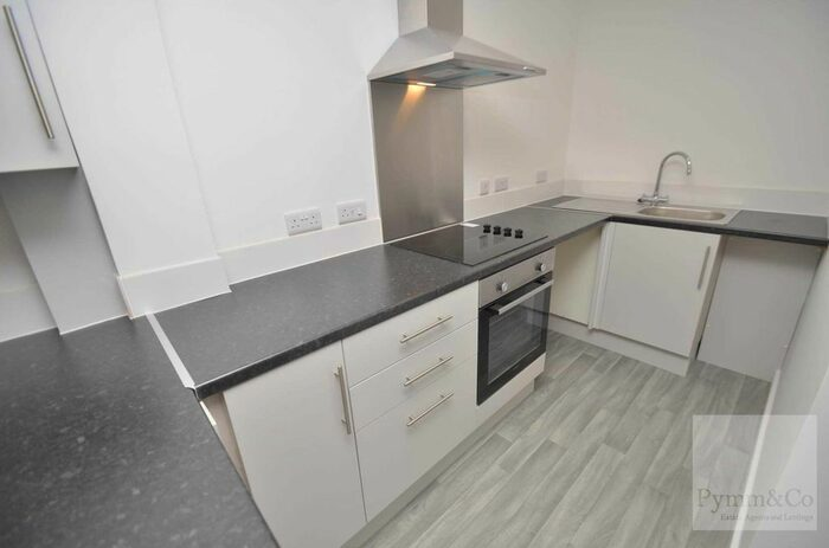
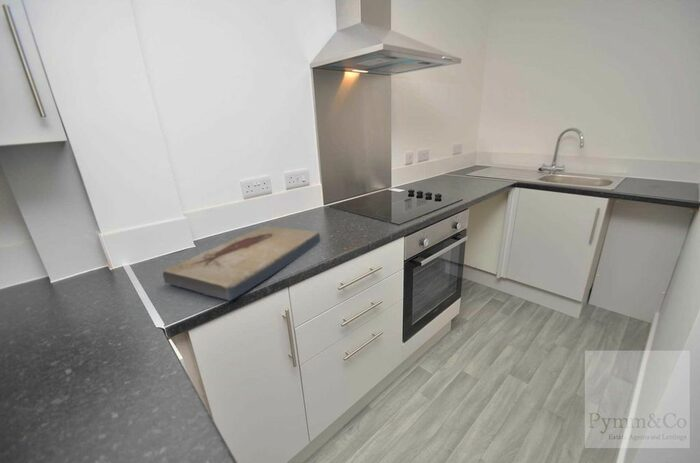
+ fish fossil (252, 254)
